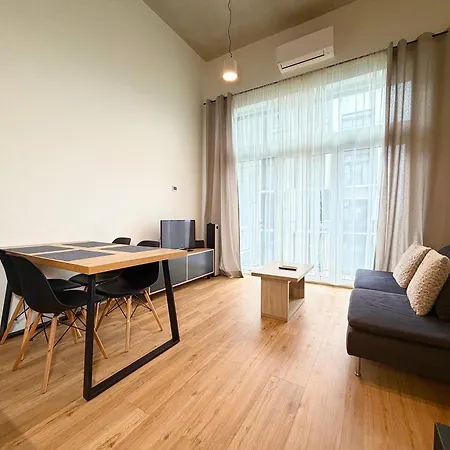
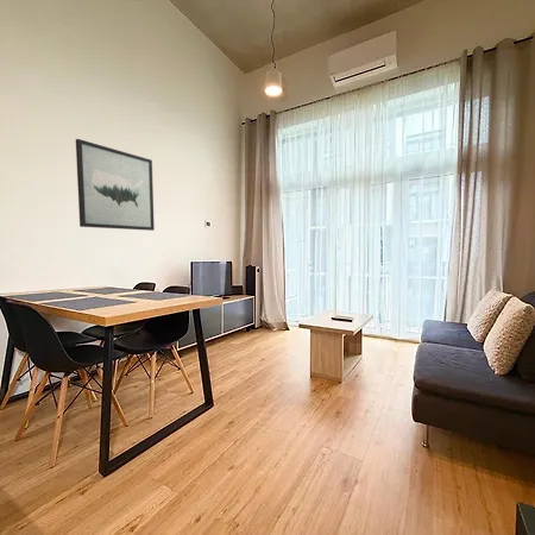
+ wall art (119, 189)
